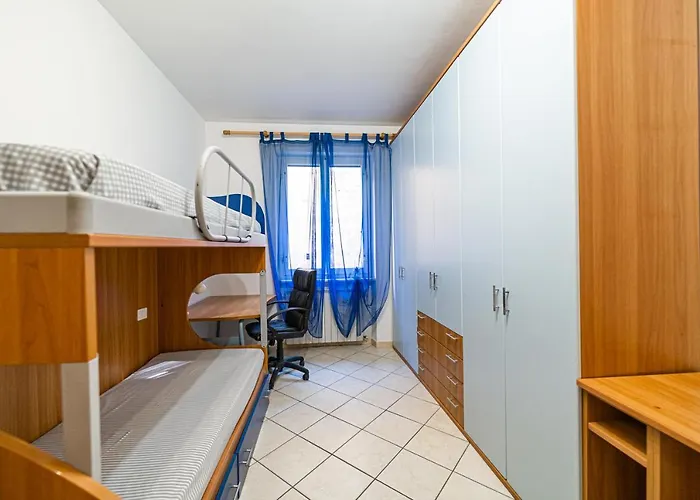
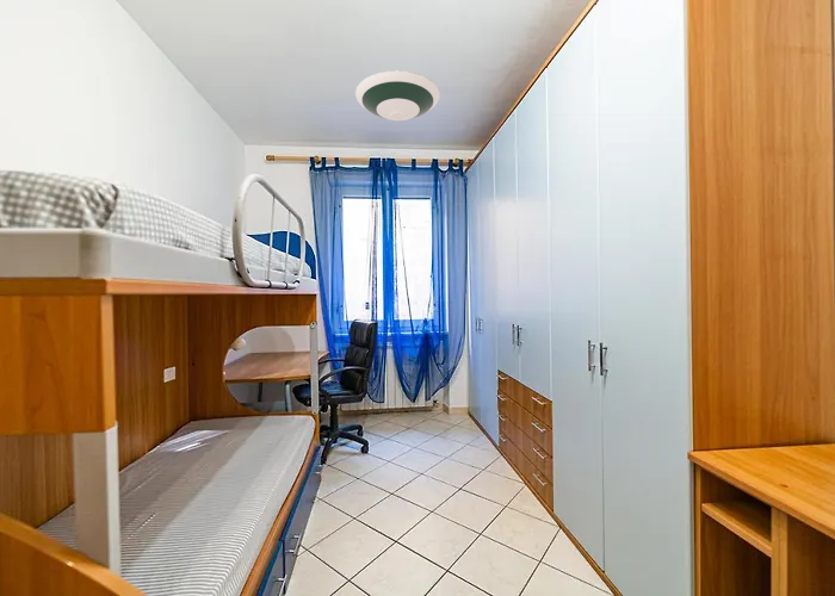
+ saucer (397, 106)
